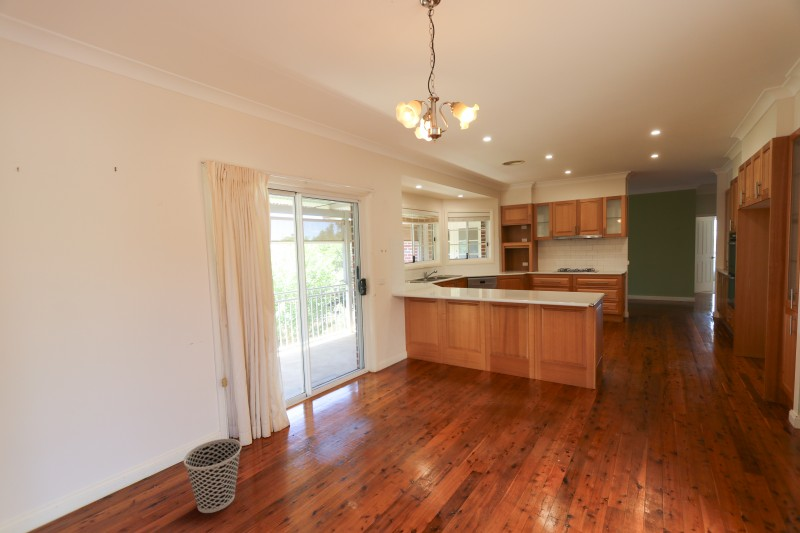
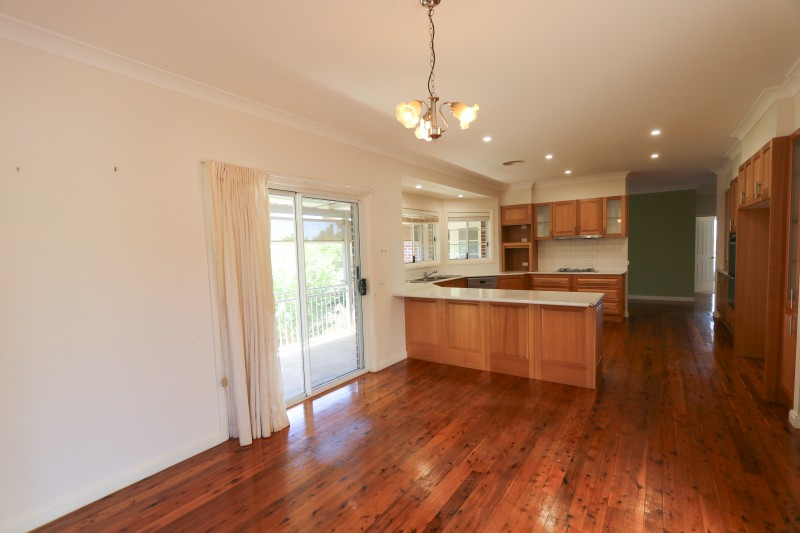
- wastebasket (214, 476)
